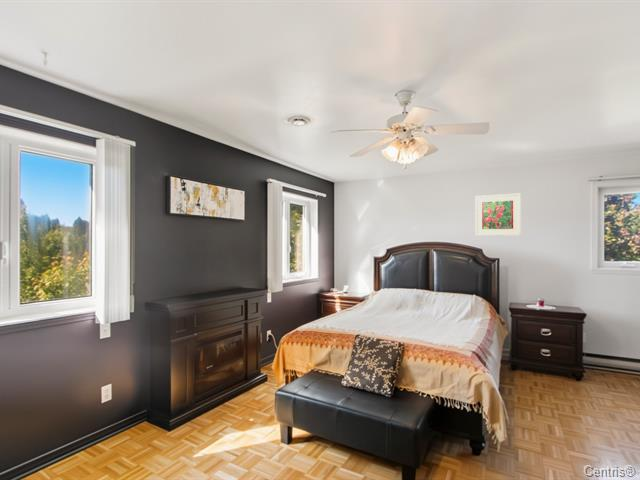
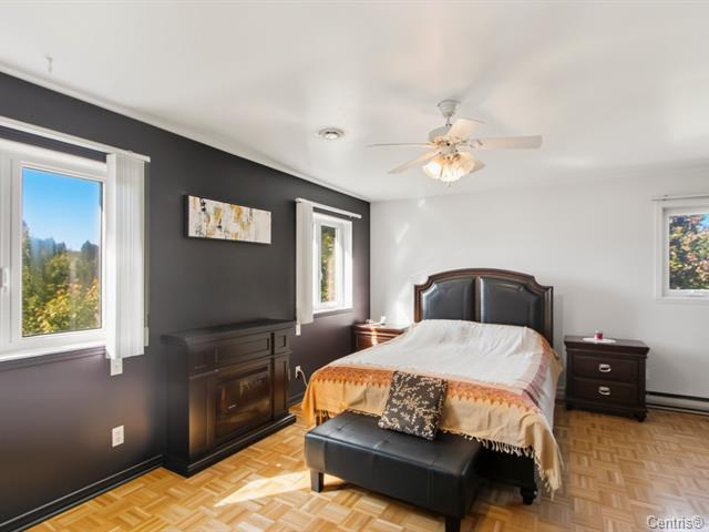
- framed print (497, 215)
